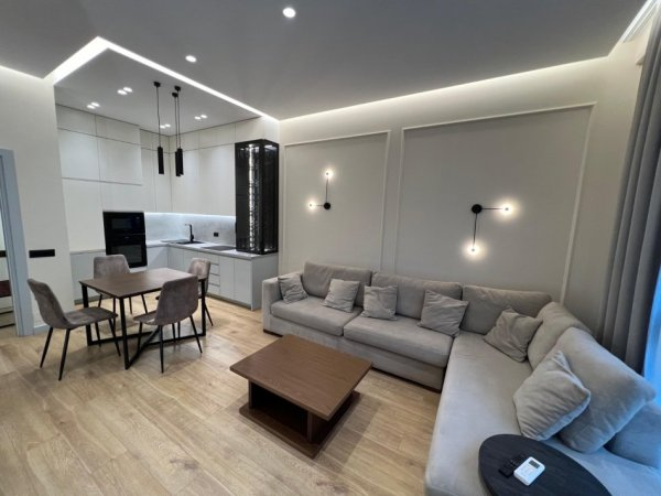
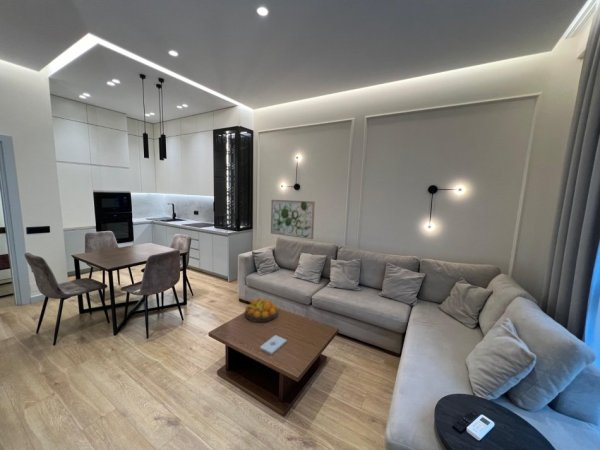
+ fruit bowl (261, 307)
+ wall art (291, 218)
+ notepad (273, 344)
